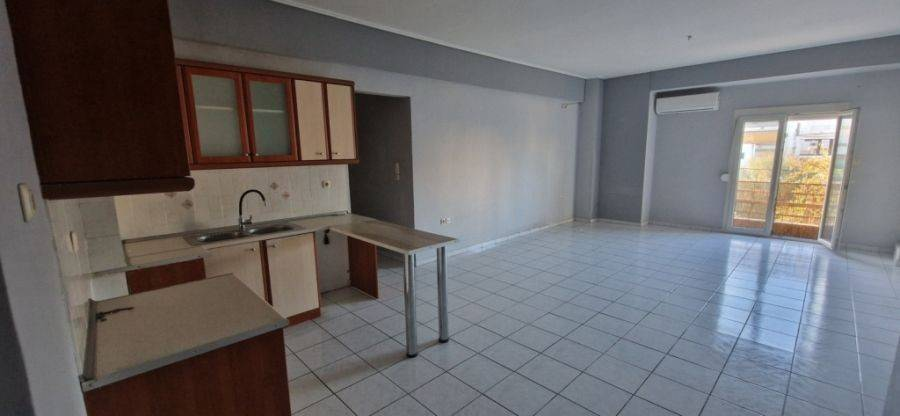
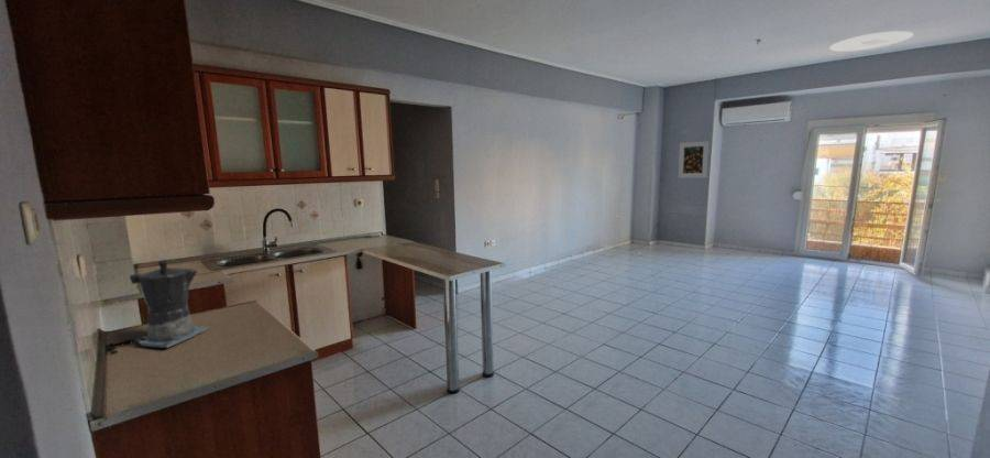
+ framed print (693, 160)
+ coffee maker (166, 298)
+ ceiling light (869, 39)
